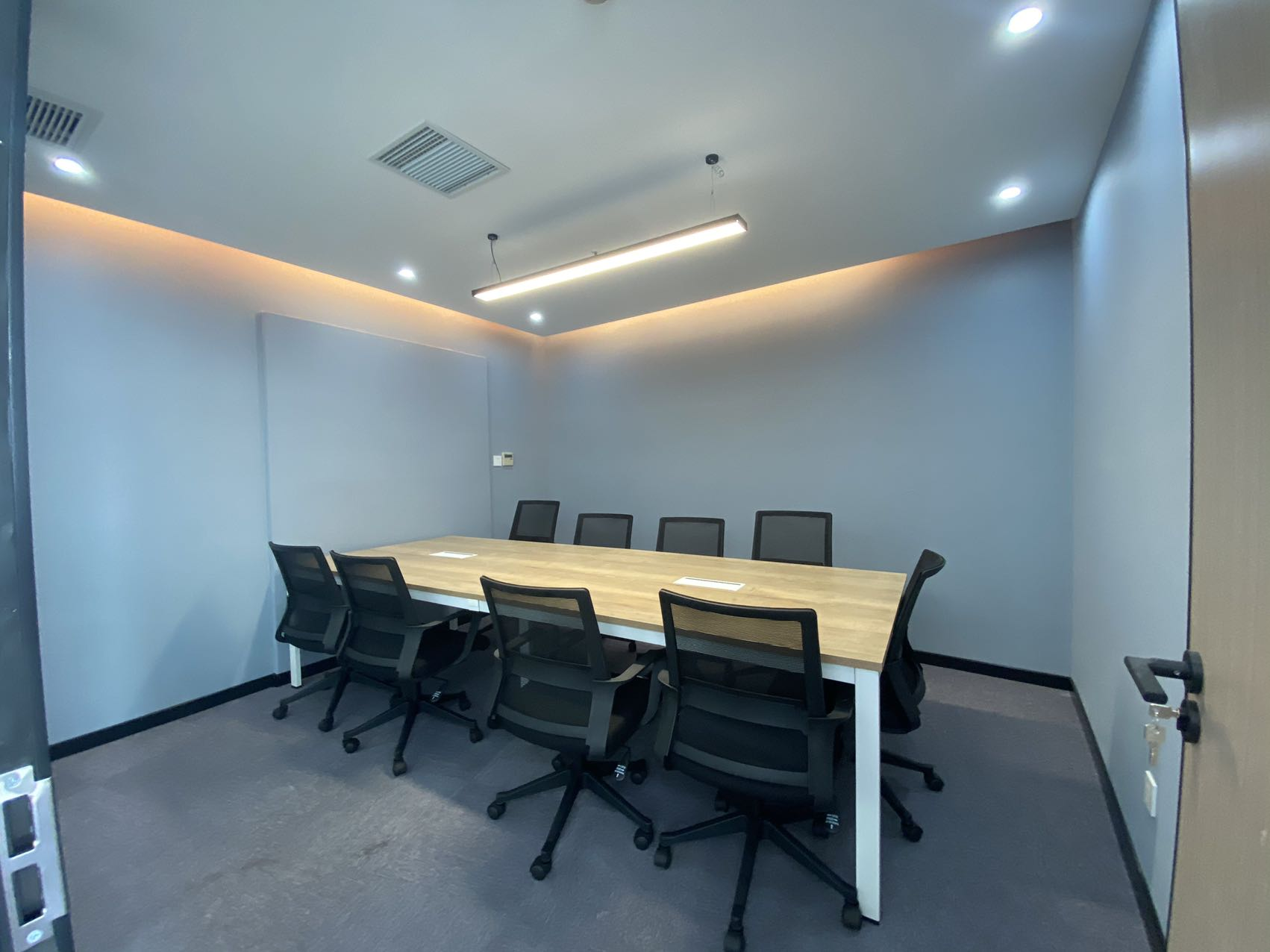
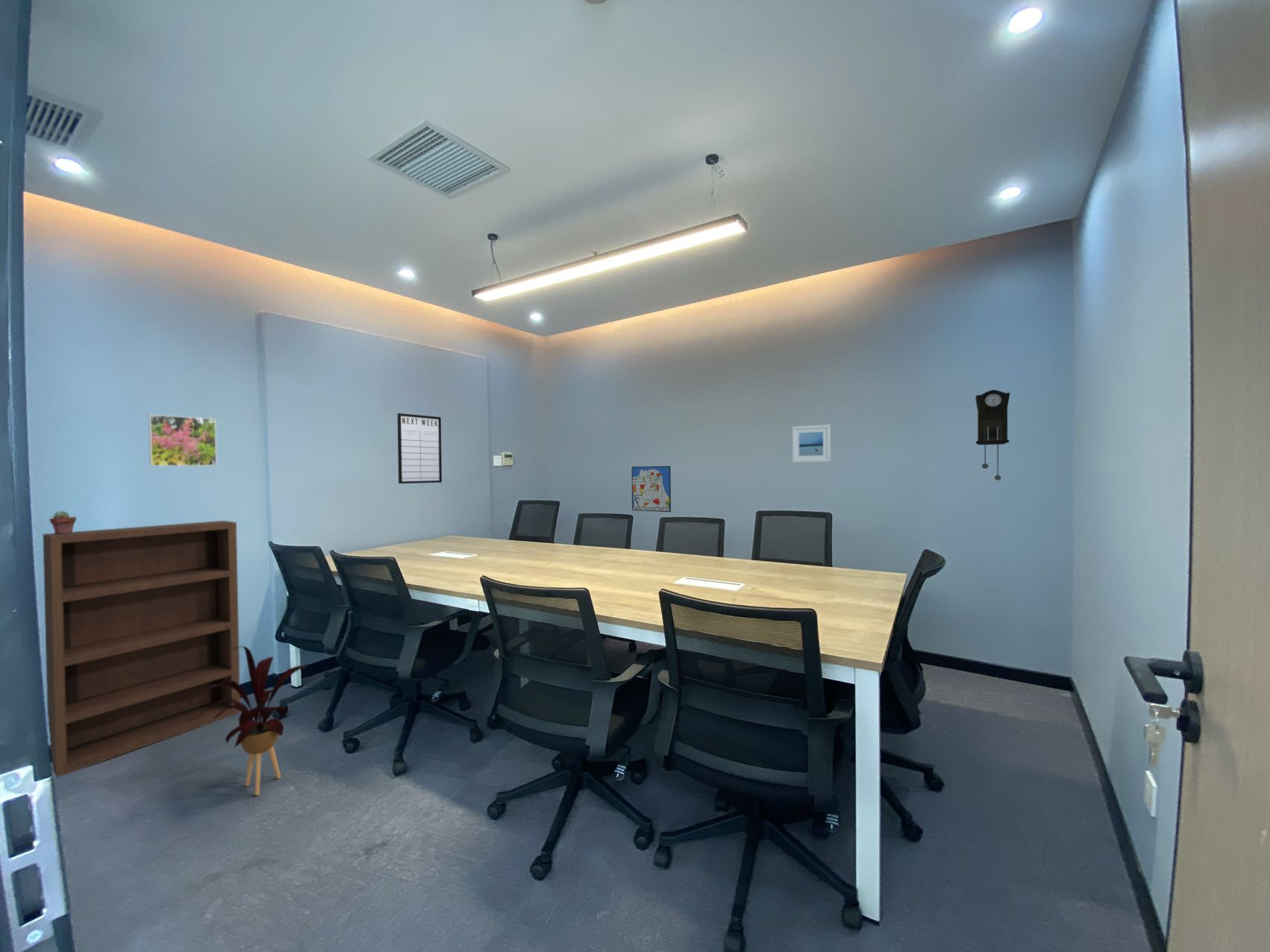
+ wall art (651, 489)
+ pendulum clock (992, 436)
+ bookcase (151, 632)
+ house plant (251, 713)
+ potted succulent (63, 522)
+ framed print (810, 444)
+ writing board (420, 449)
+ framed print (184, 441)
